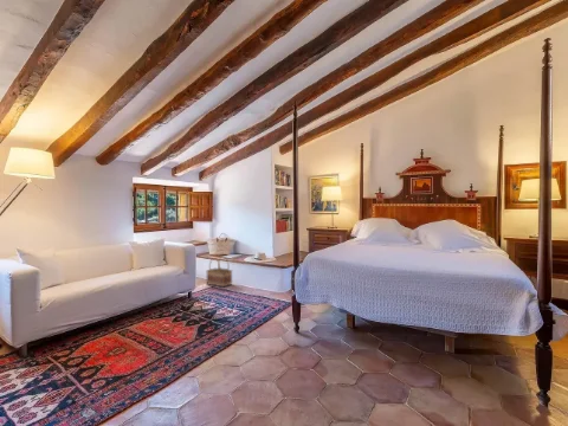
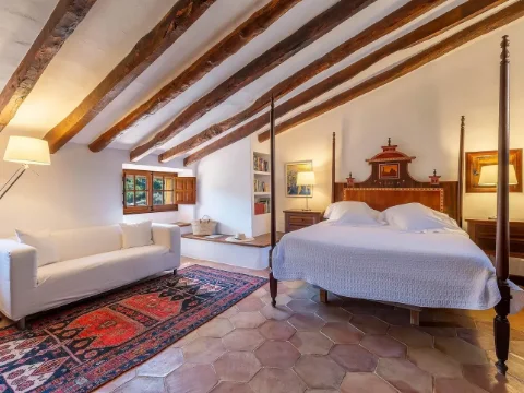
- basket (219, 270)
